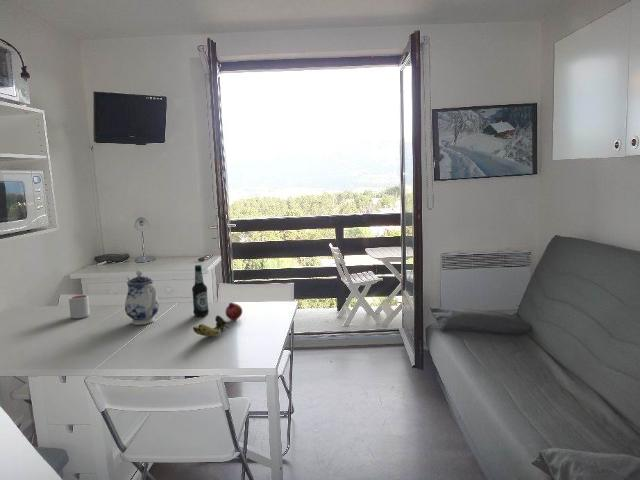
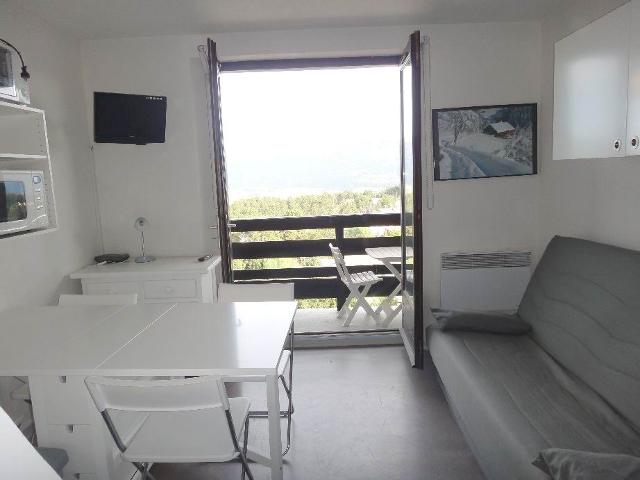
- teapot (141, 295)
- bottle (199, 290)
- banana (210, 327)
- mug (77, 306)
- fruit (233, 310)
